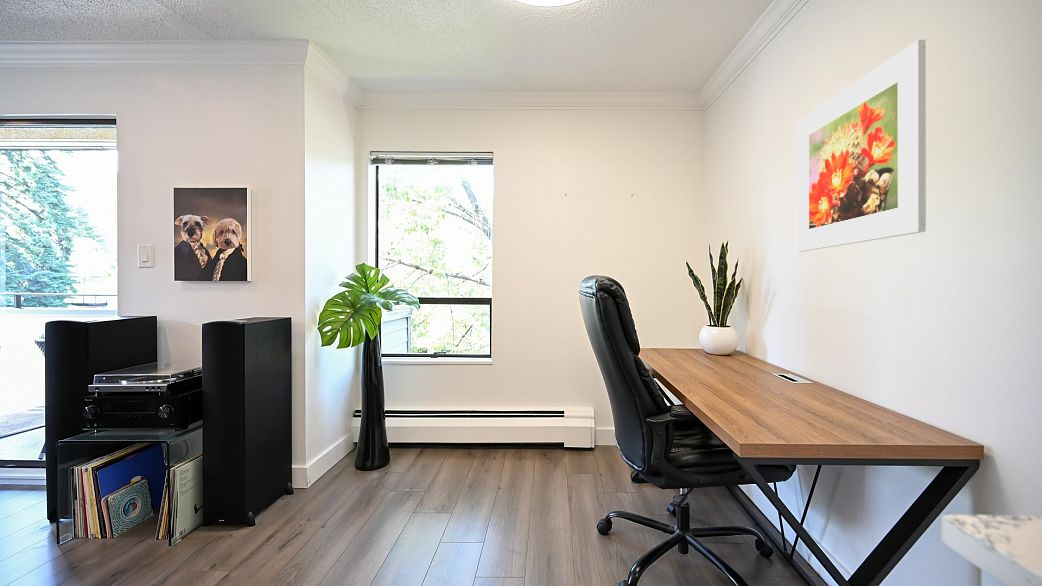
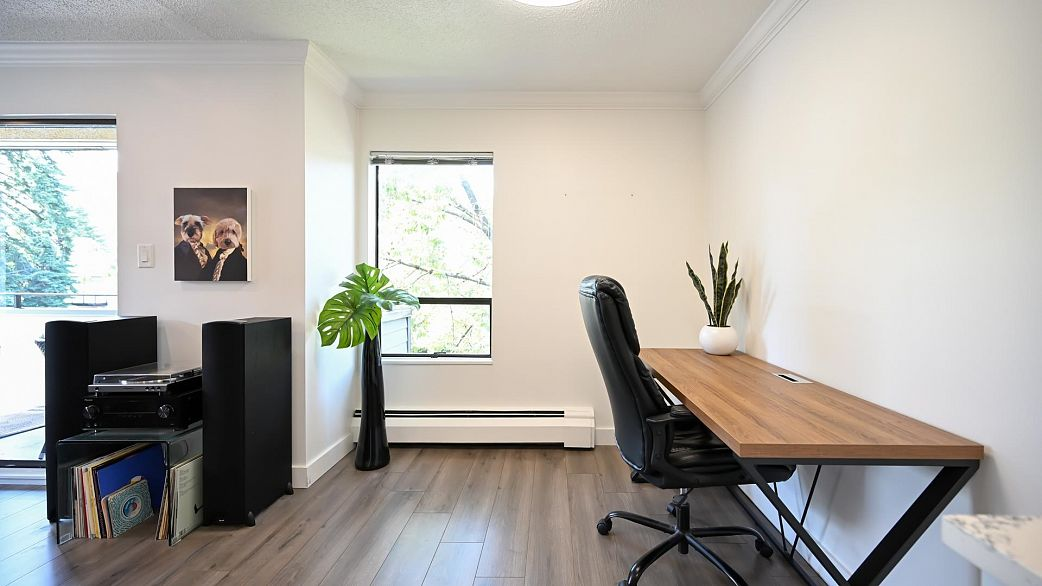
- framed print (848, 166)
